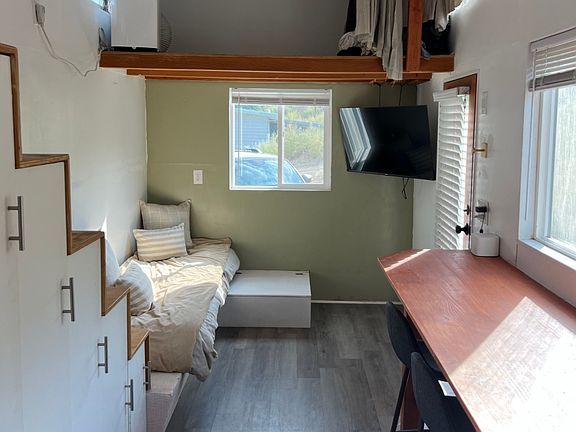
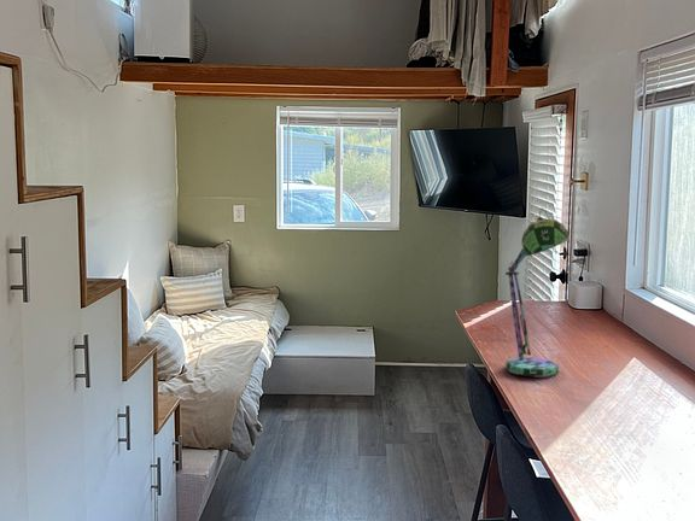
+ desk lamp (520, 294)
